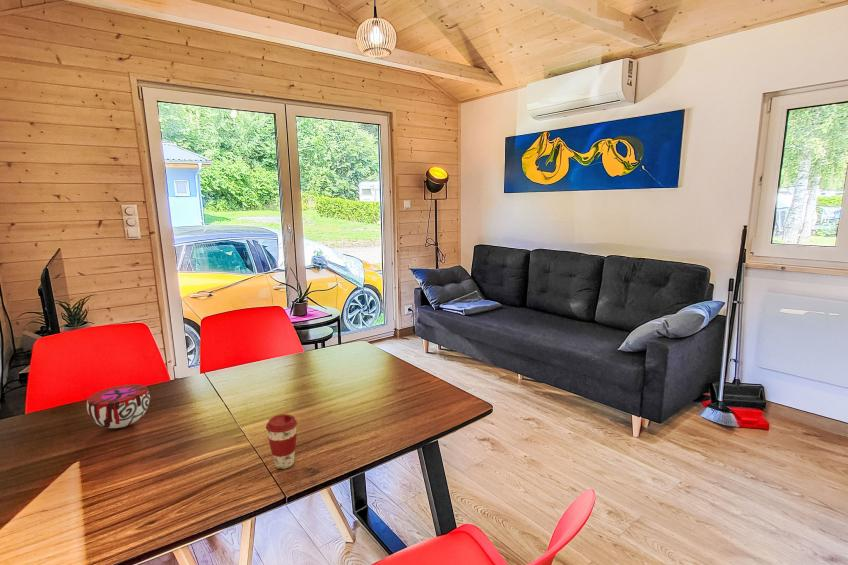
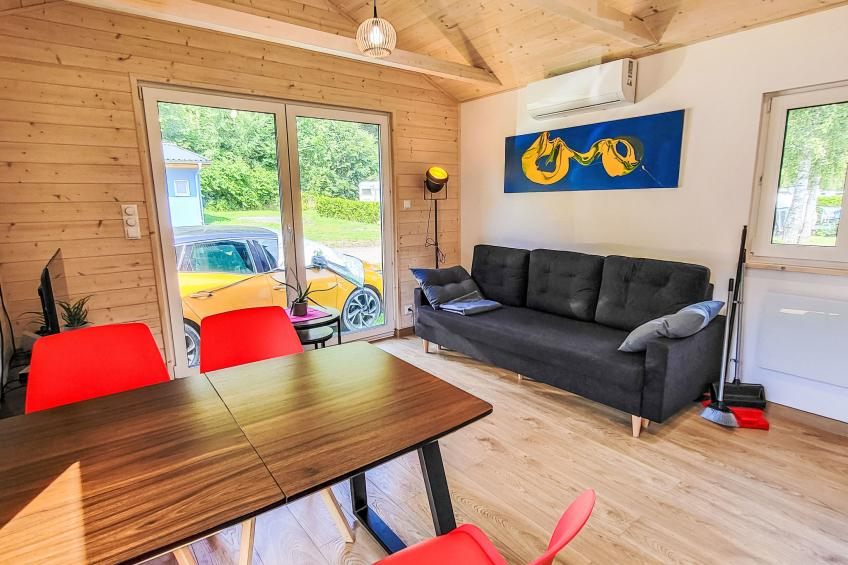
- coffee cup (283, 441)
- decorative bowl (120, 408)
